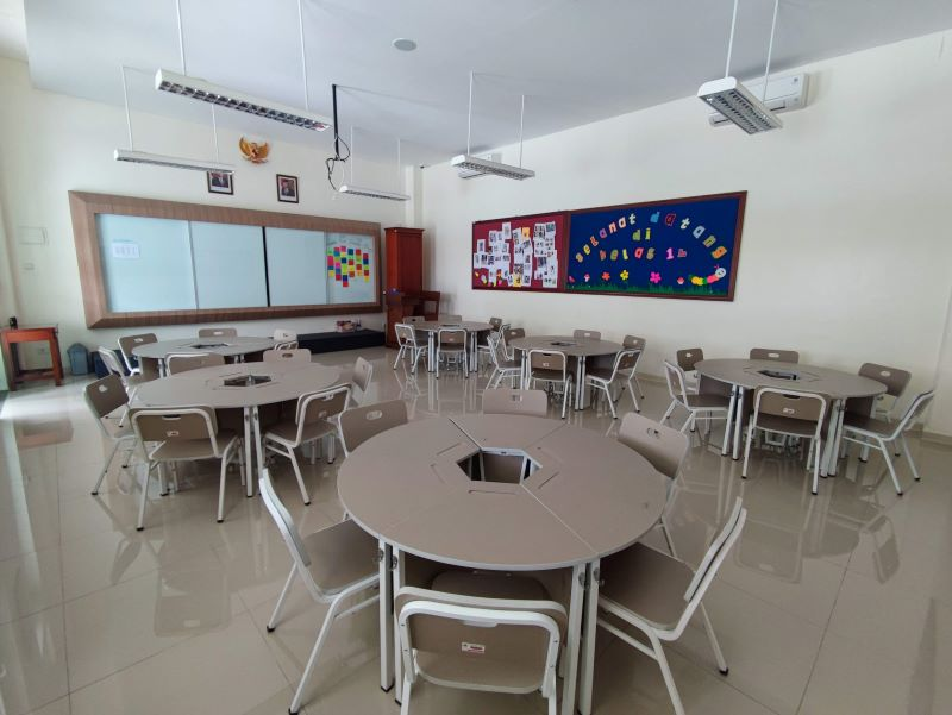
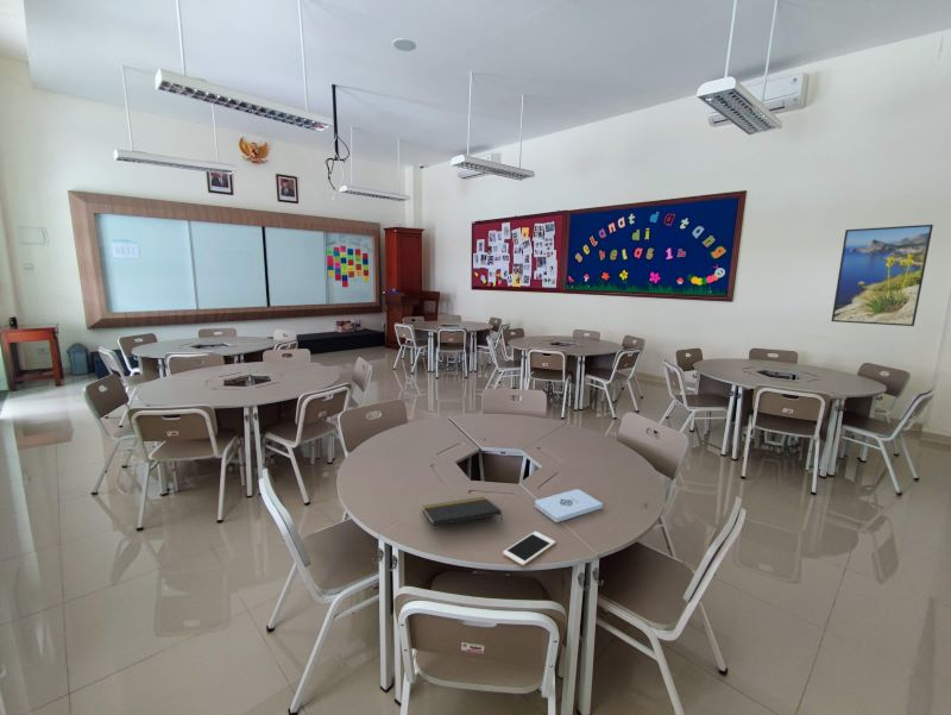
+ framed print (878, 276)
+ notepad (567, 504)
+ cell phone (529, 547)
+ notepad (460, 510)
